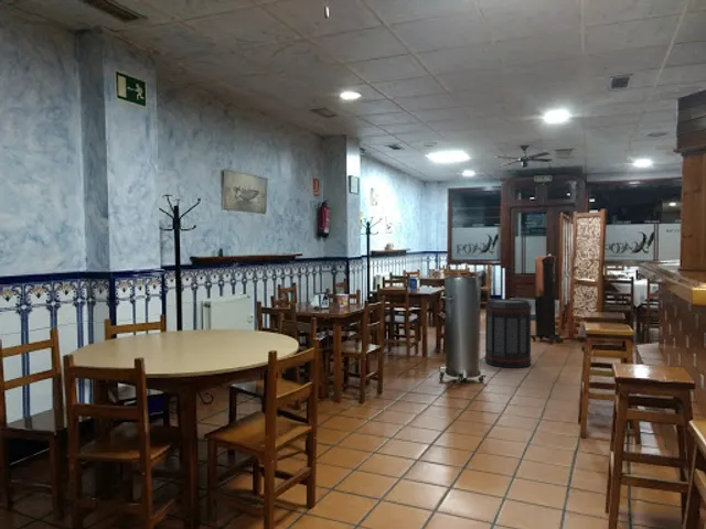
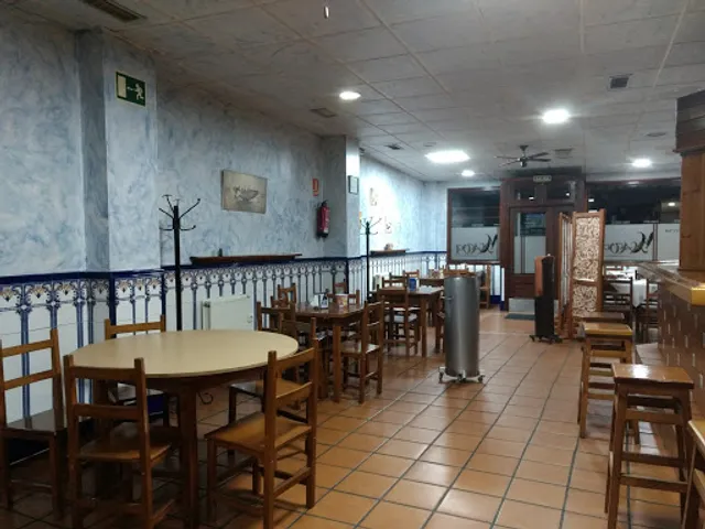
- trash can (507, 331)
